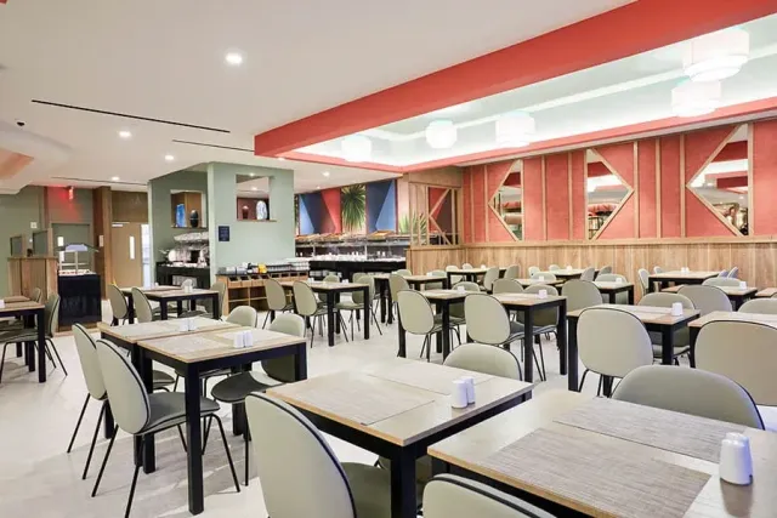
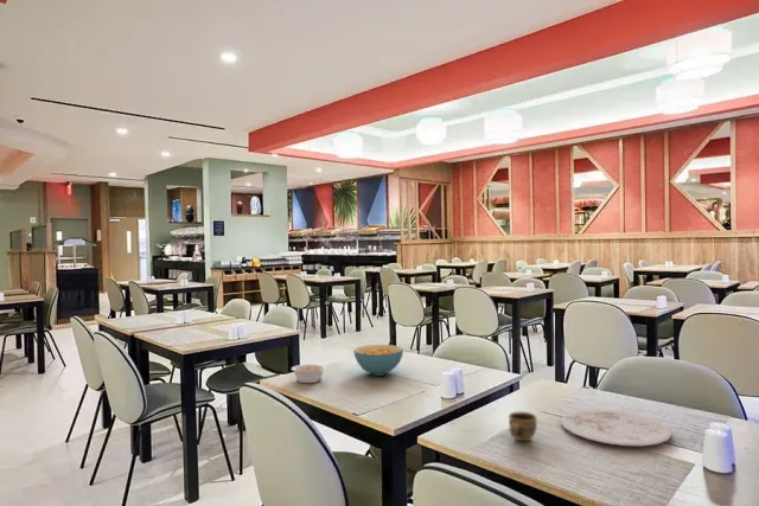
+ cereal bowl (378, 360)
+ legume (310, 372)
+ cup (519, 428)
+ plate (613, 427)
